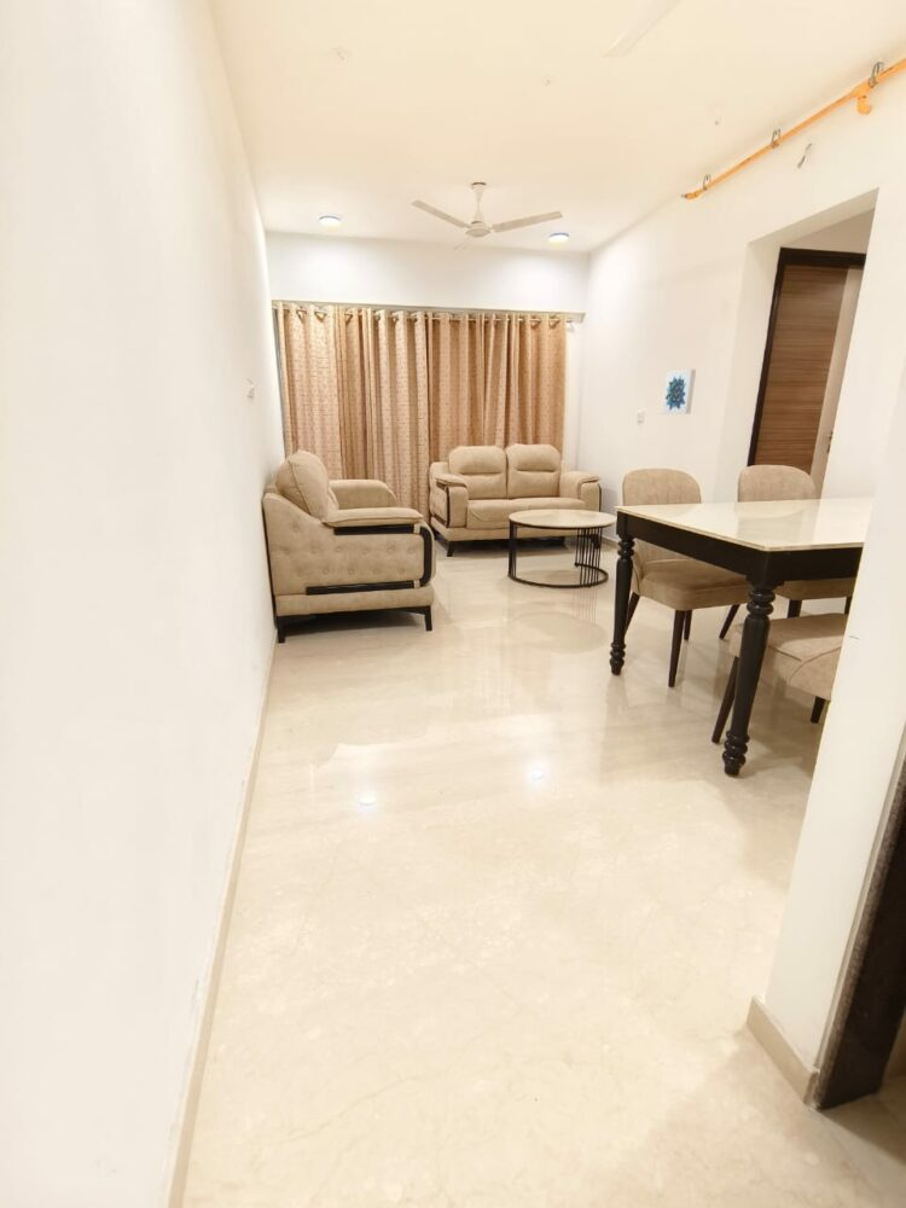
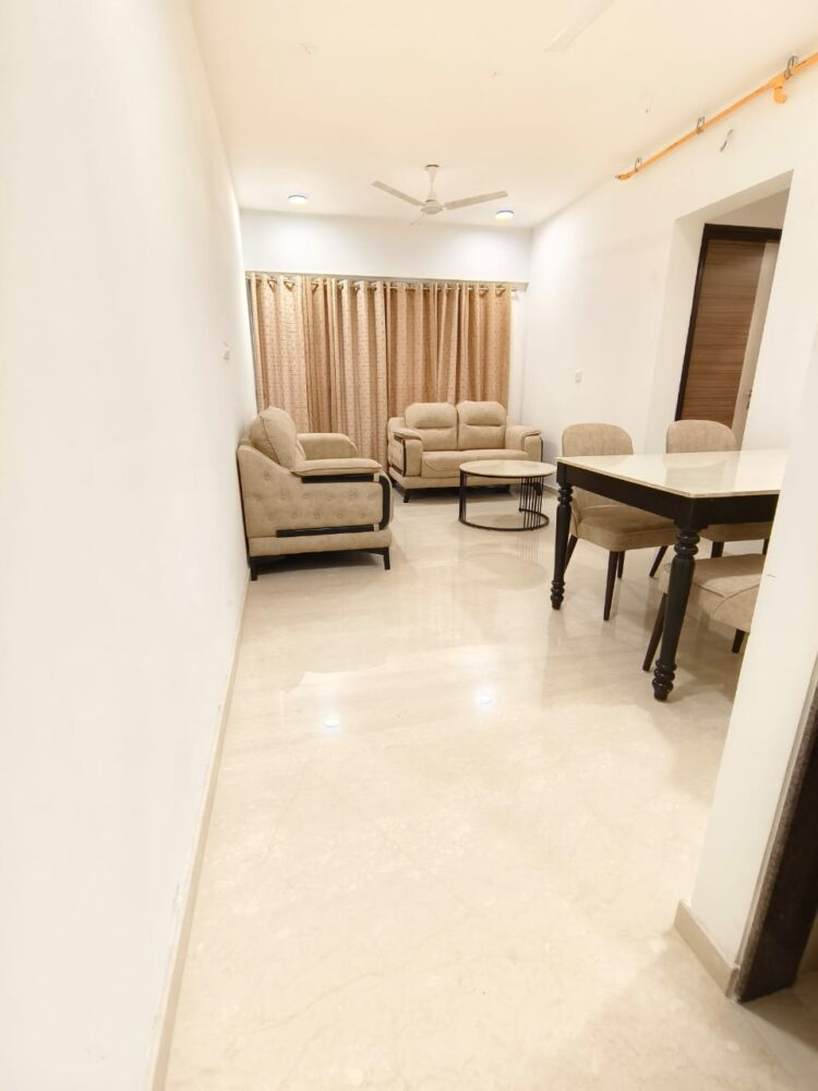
- wall art (678, 393)
